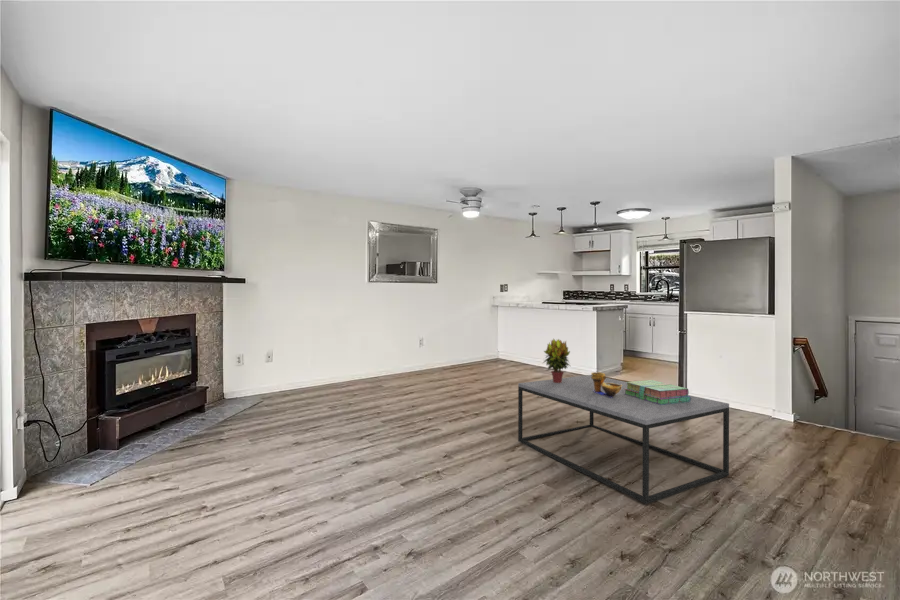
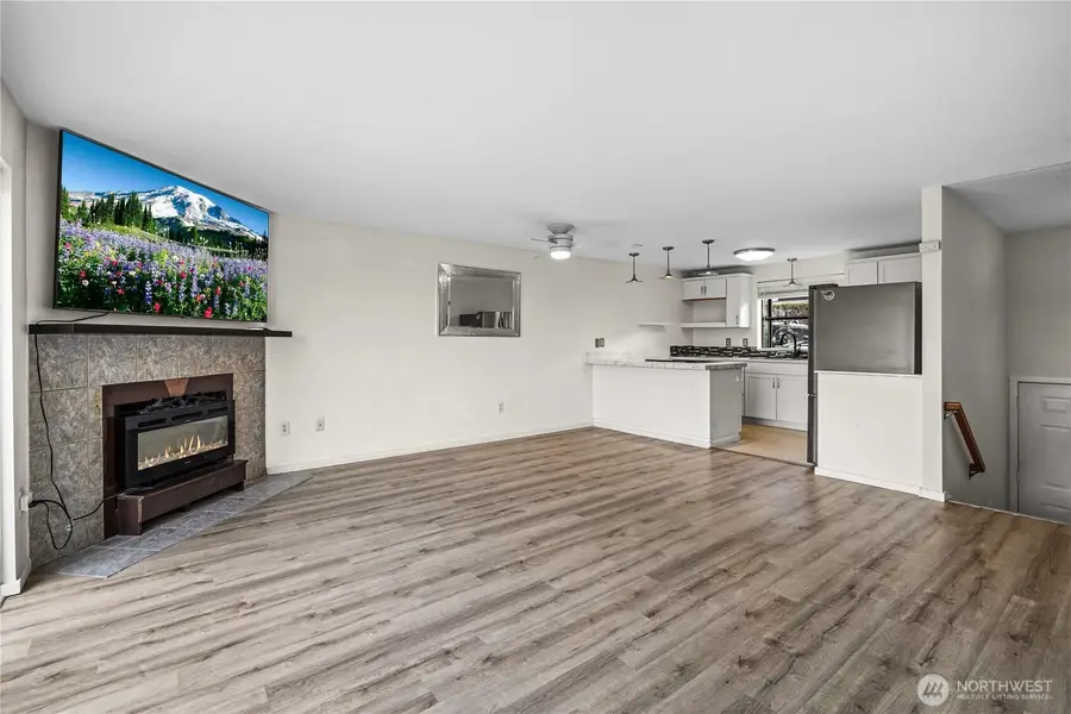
- decorative bowl (605, 384)
- stack of books (656, 391)
- coffee table (615, 419)
- potted plant (556, 360)
